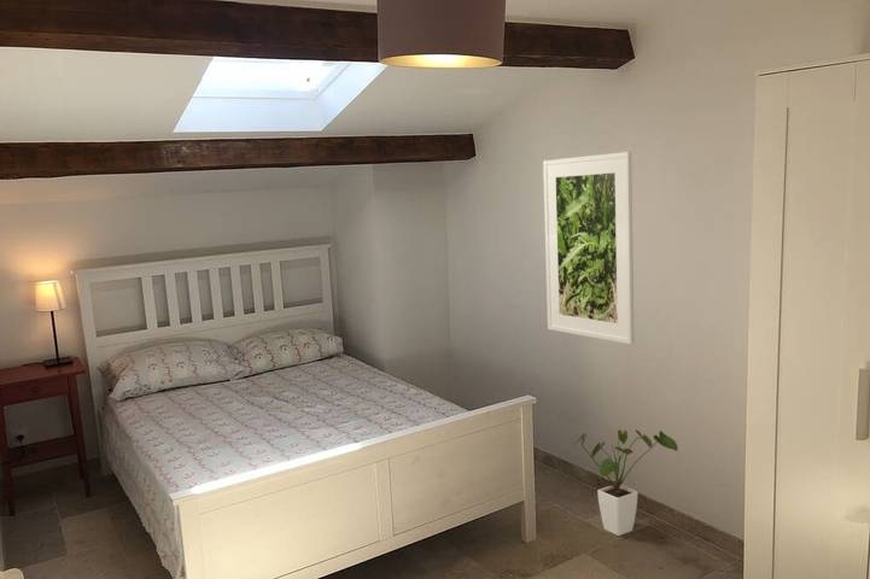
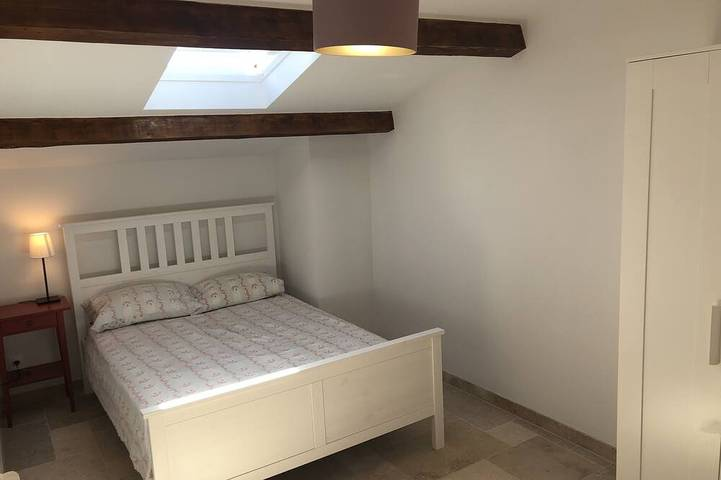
- house plant (621, 482)
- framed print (585, 247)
